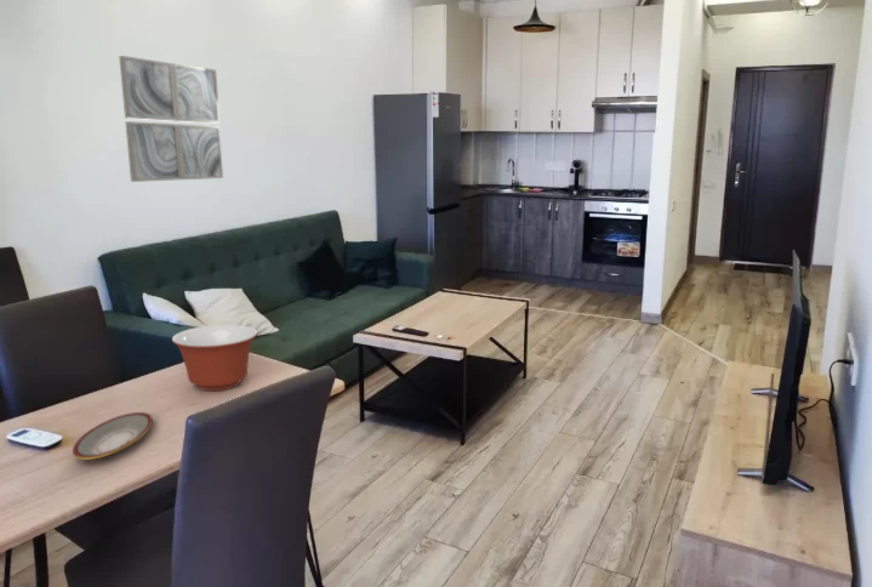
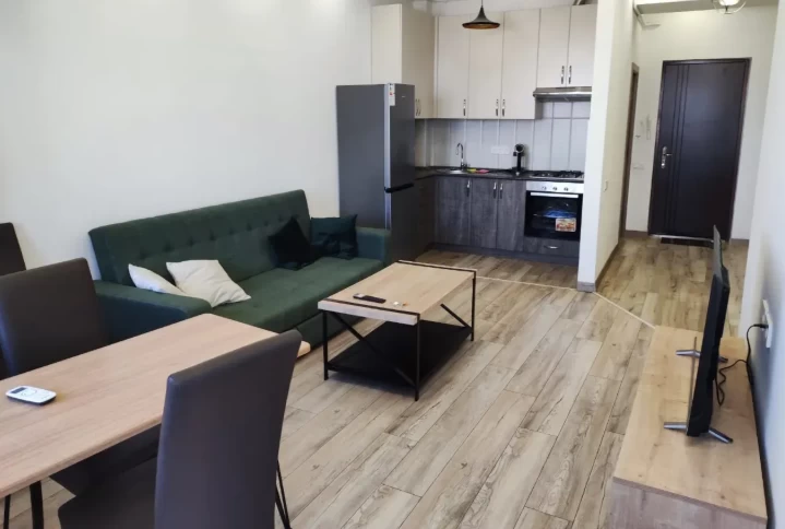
- wall art (176, 124)
- plate (115, 437)
- mixing bowl (217, 359)
